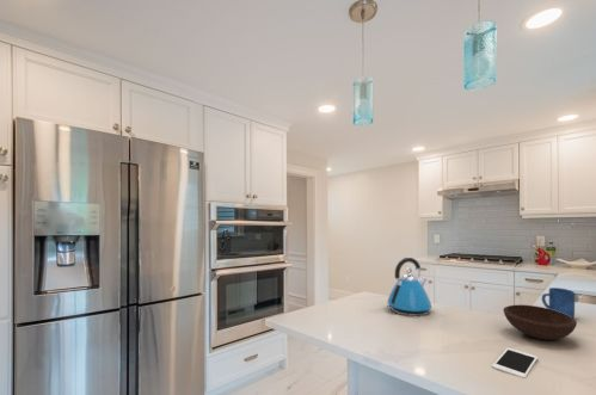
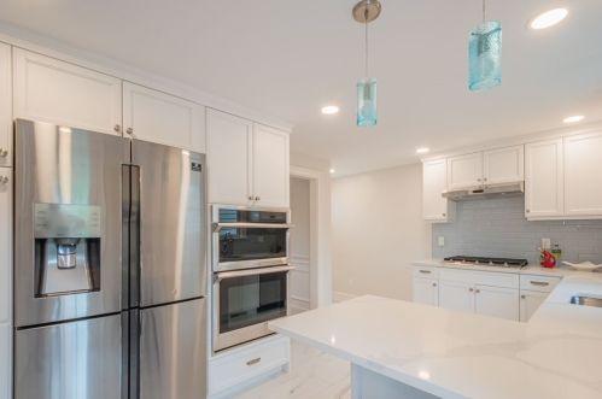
- cell phone (515, 362)
- bowl (537, 325)
- kettle (407, 283)
- mug (557, 303)
